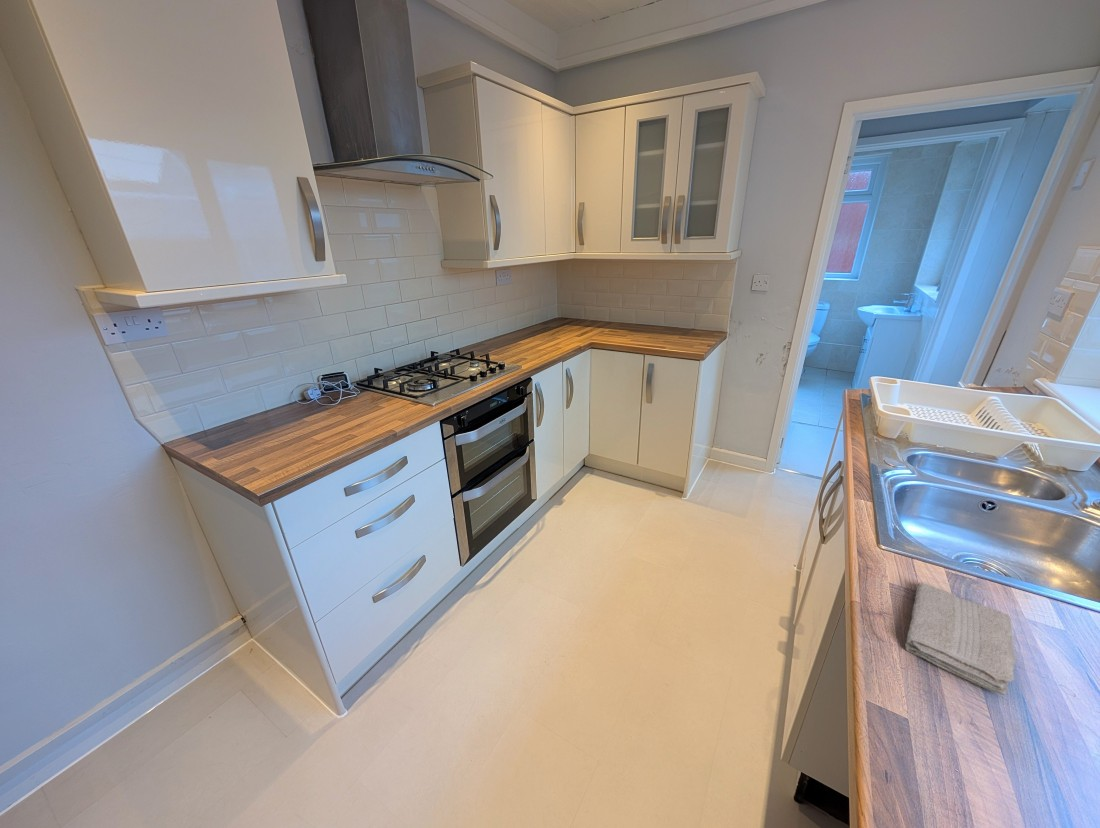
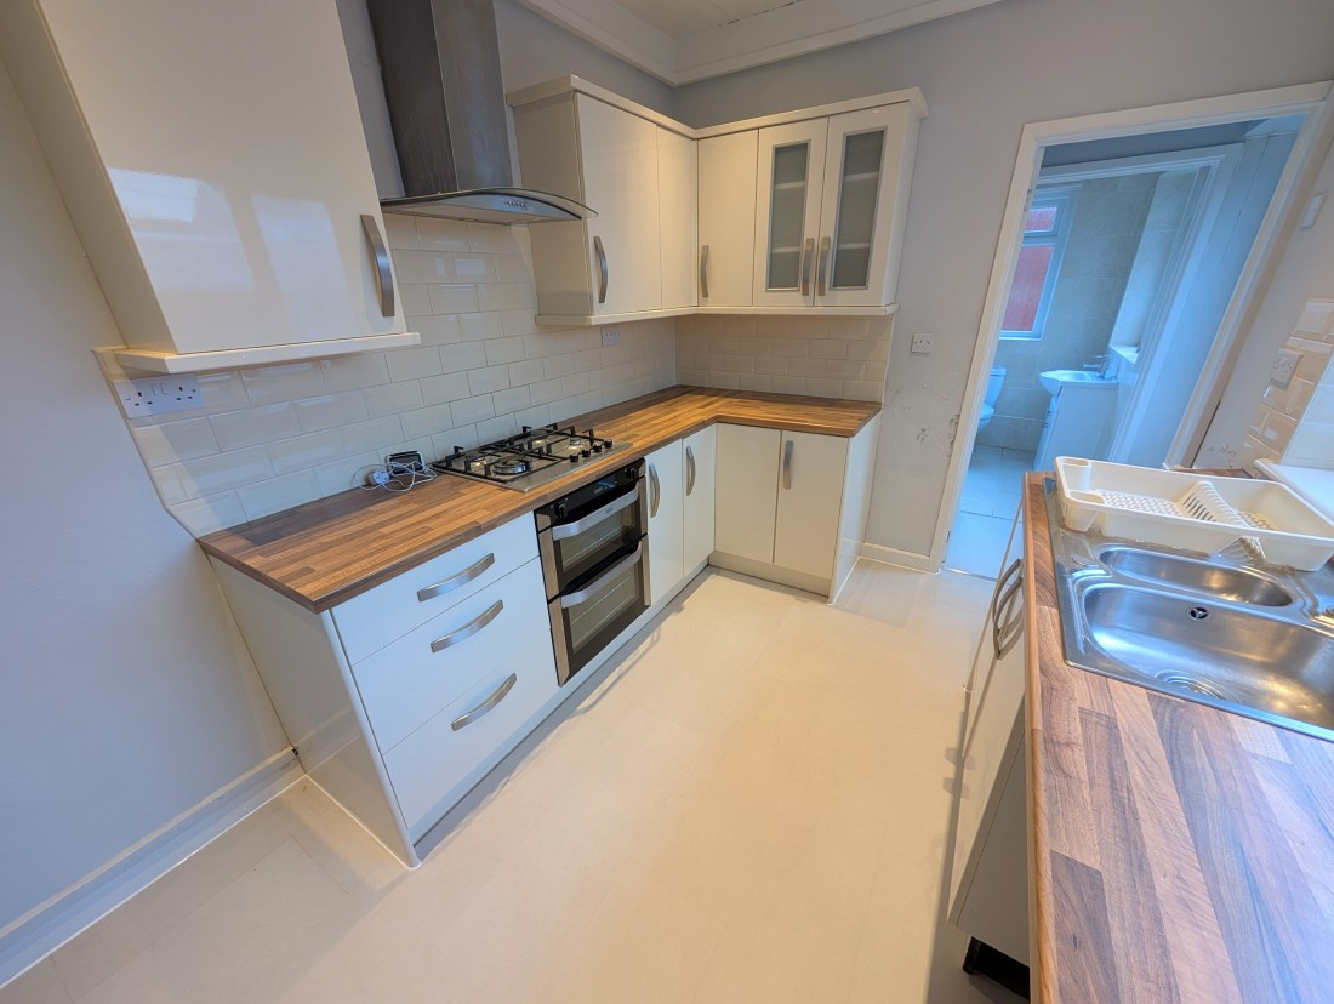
- washcloth (958, 630)
